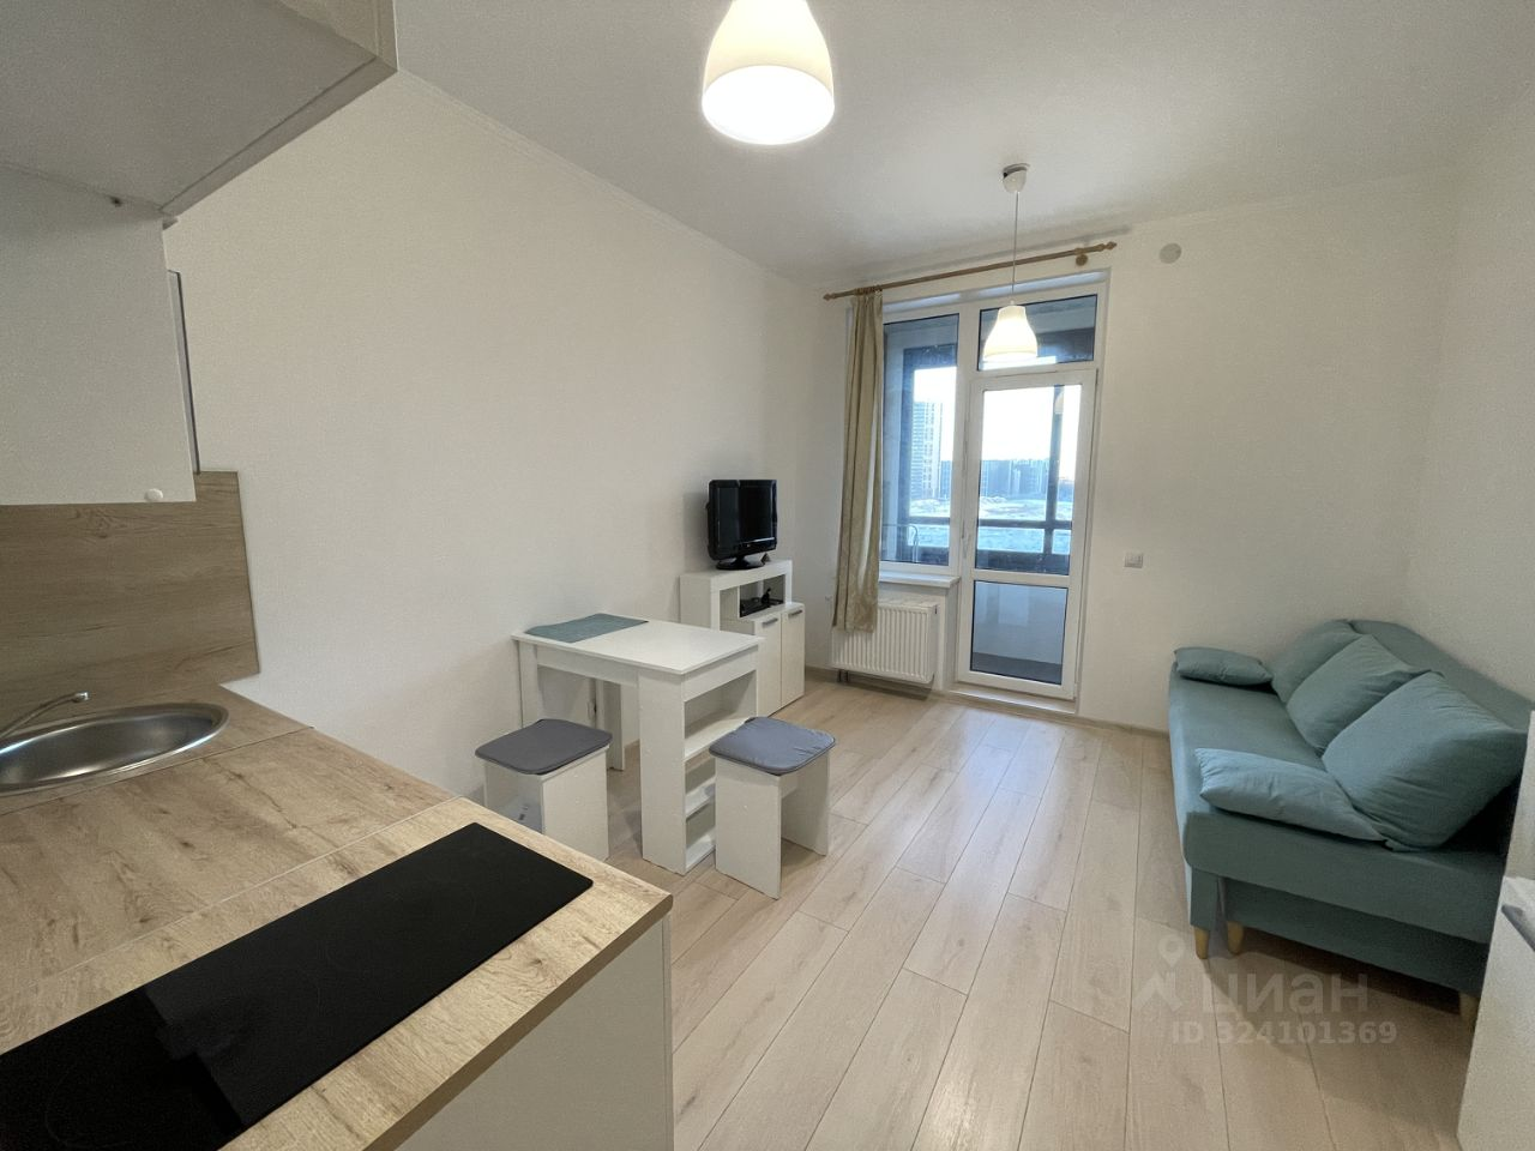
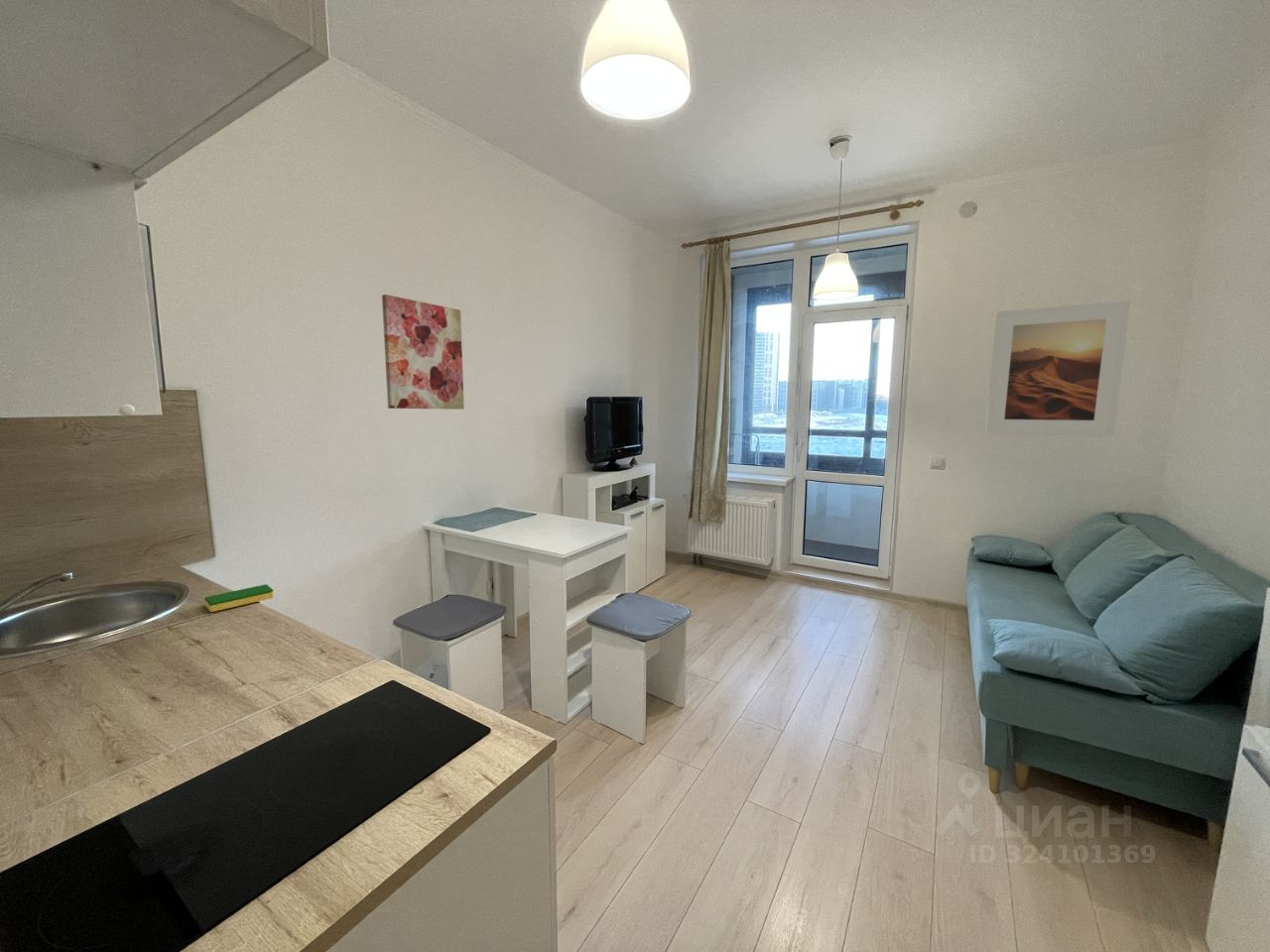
+ wall art (426, 356)
+ dish sponge (239, 597)
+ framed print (1052, 371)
